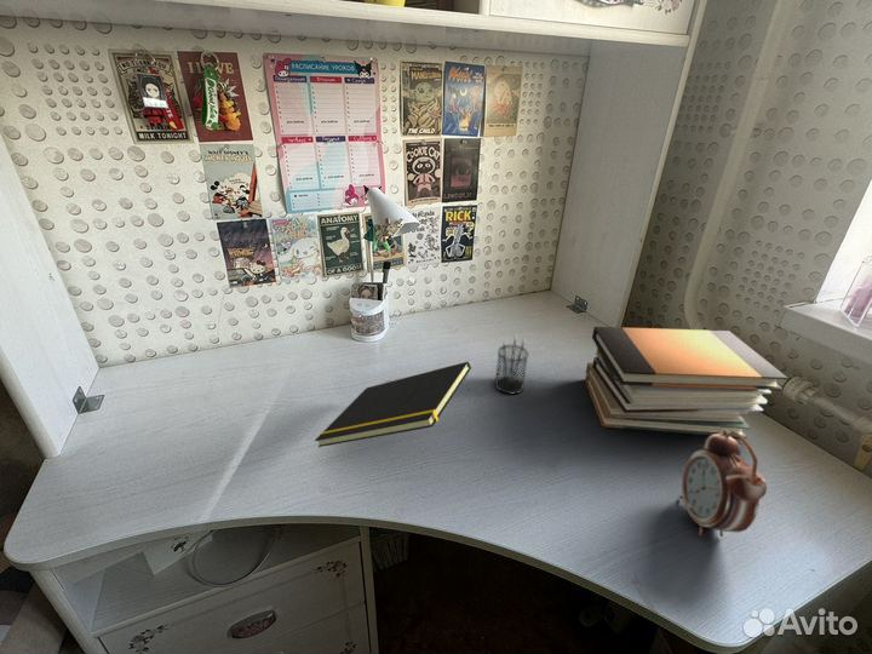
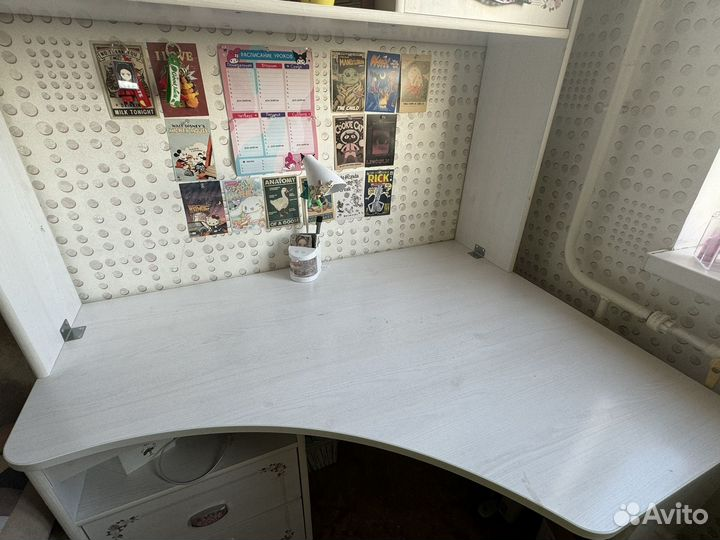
- pencil holder (511, 361)
- alarm clock (721, 482)
- book stack (671, 379)
- notepad (394, 411)
